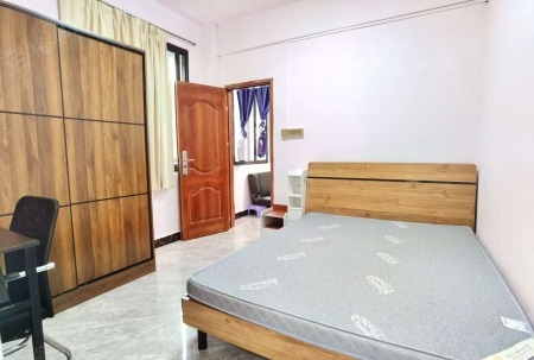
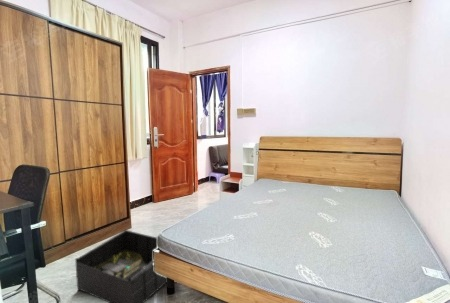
+ storage bin (128, 265)
